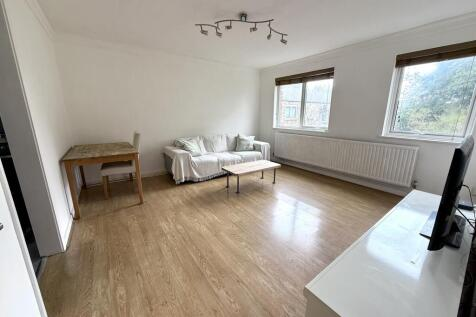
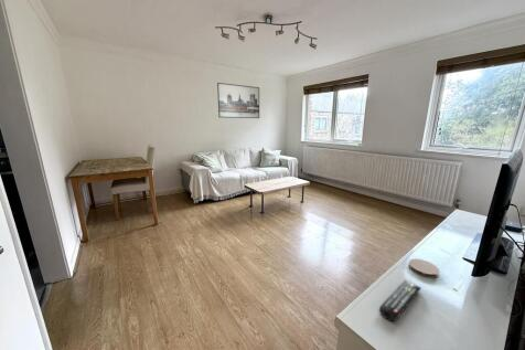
+ remote control (401, 298)
+ coaster (422, 267)
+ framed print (239, 102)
